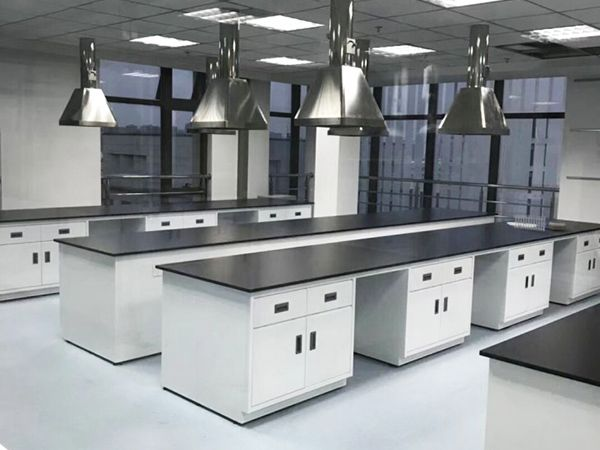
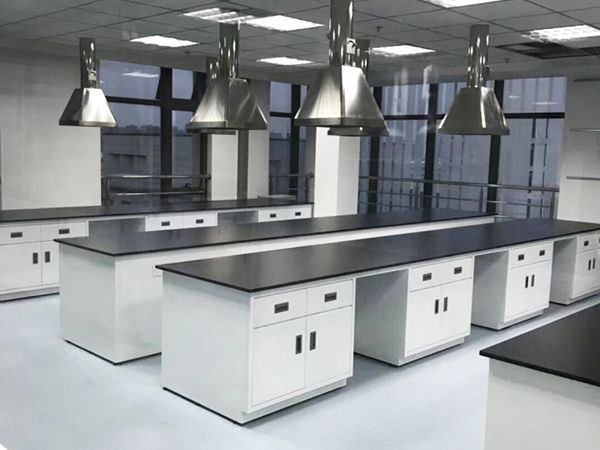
- garden set (534, 220)
